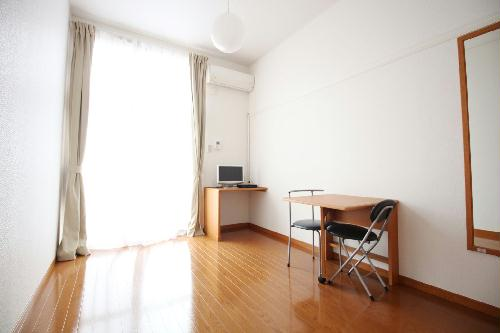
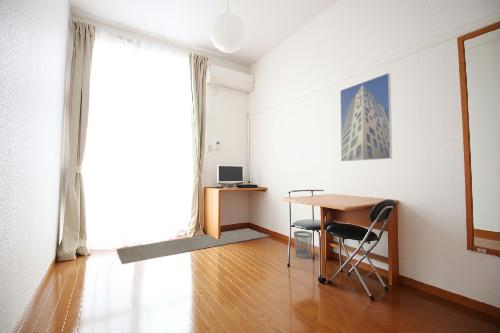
+ wastebasket (303, 244)
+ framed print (363, 121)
+ rug (201, 241)
